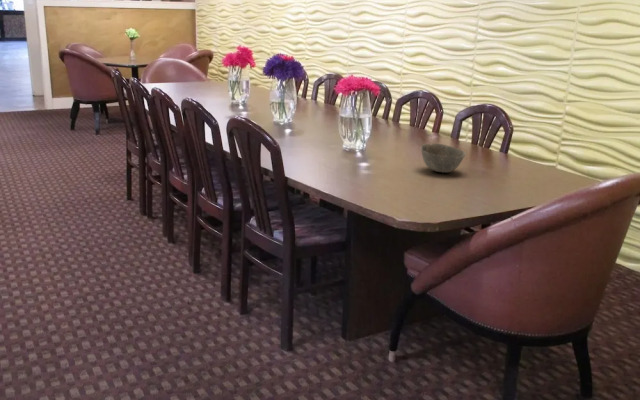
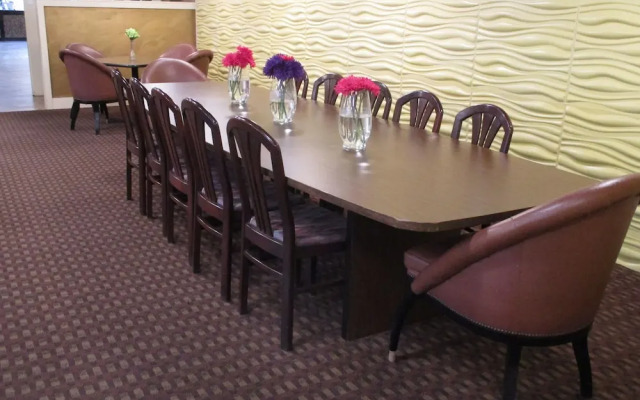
- bowl (441, 160)
